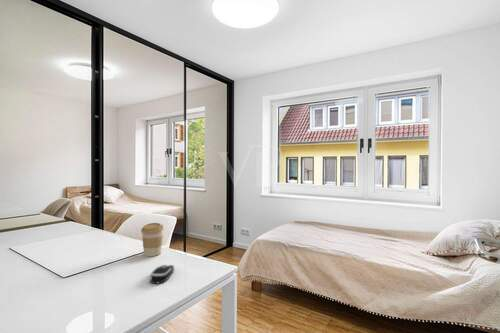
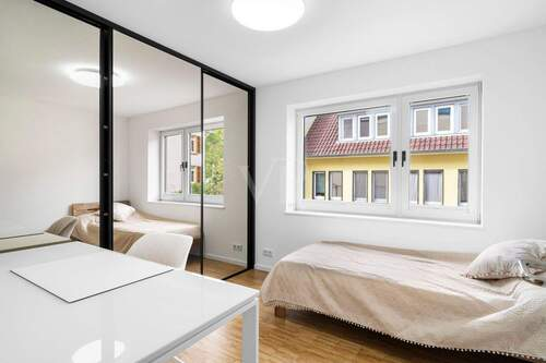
- coffee cup (152, 239)
- computer mouse (162, 271)
